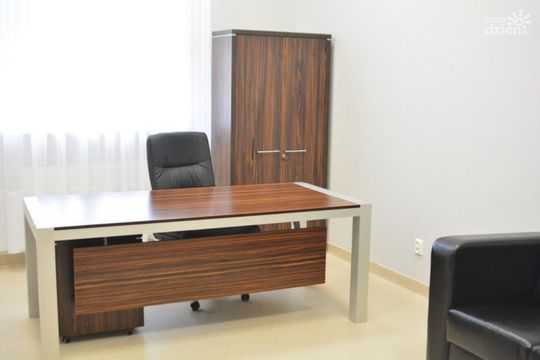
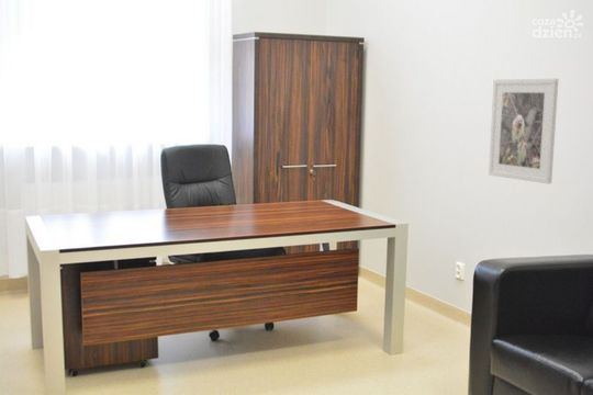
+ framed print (521, 129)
